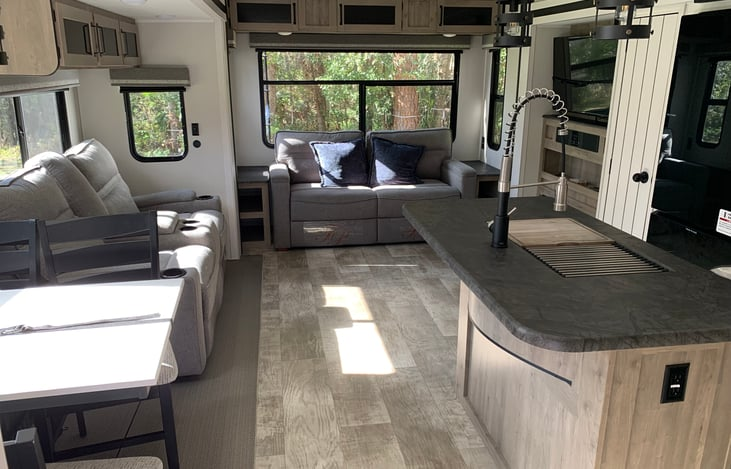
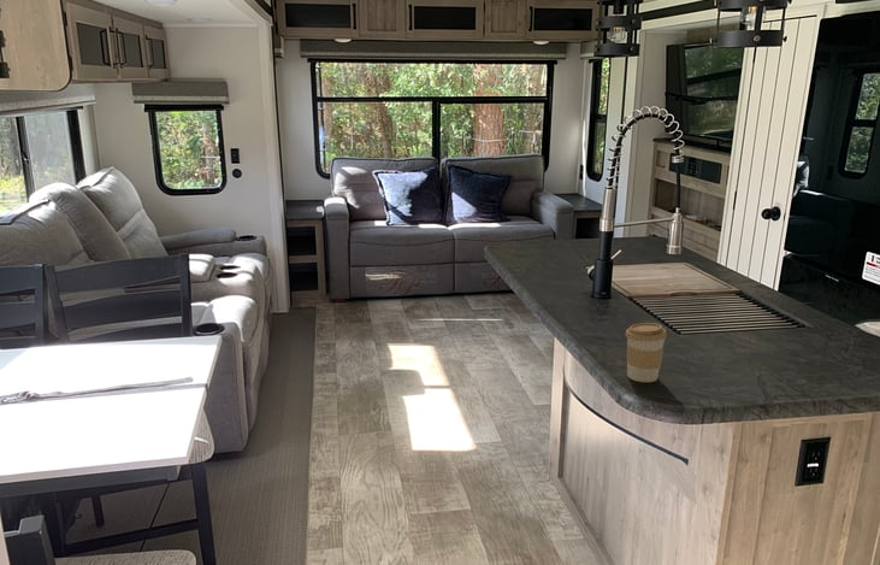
+ coffee cup (644, 351)
